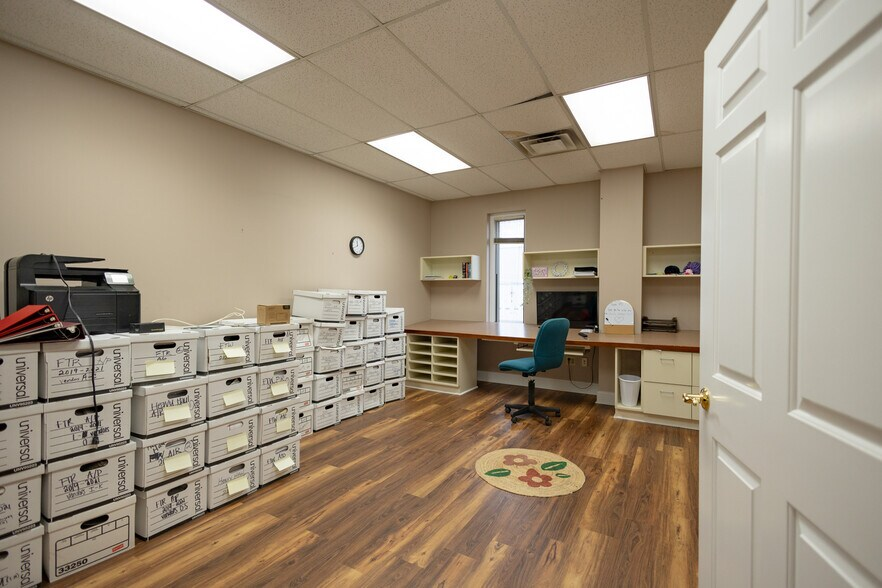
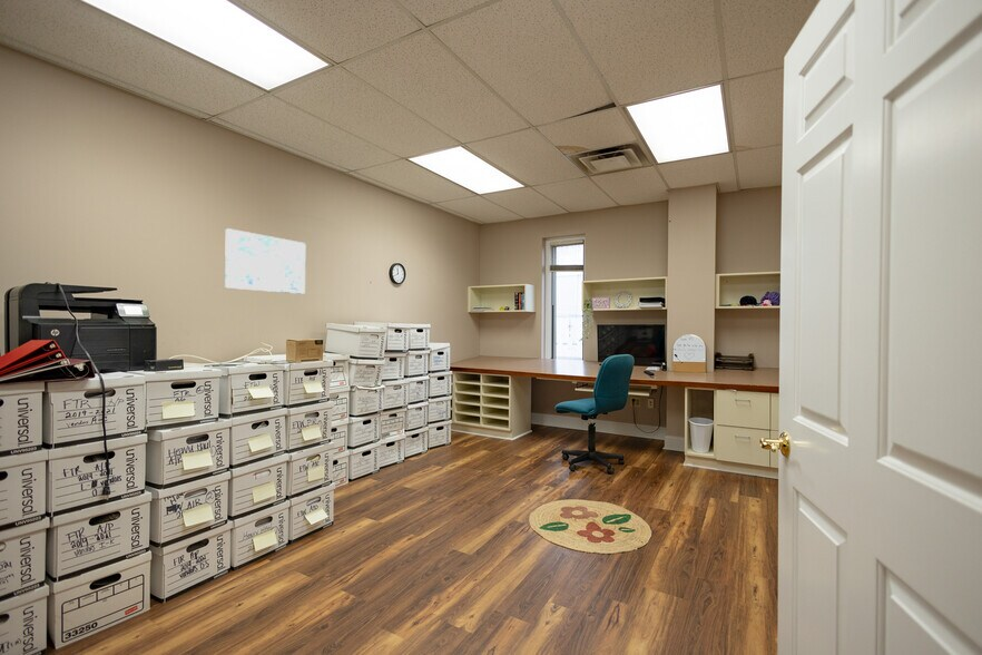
+ wall art (267, 263)
